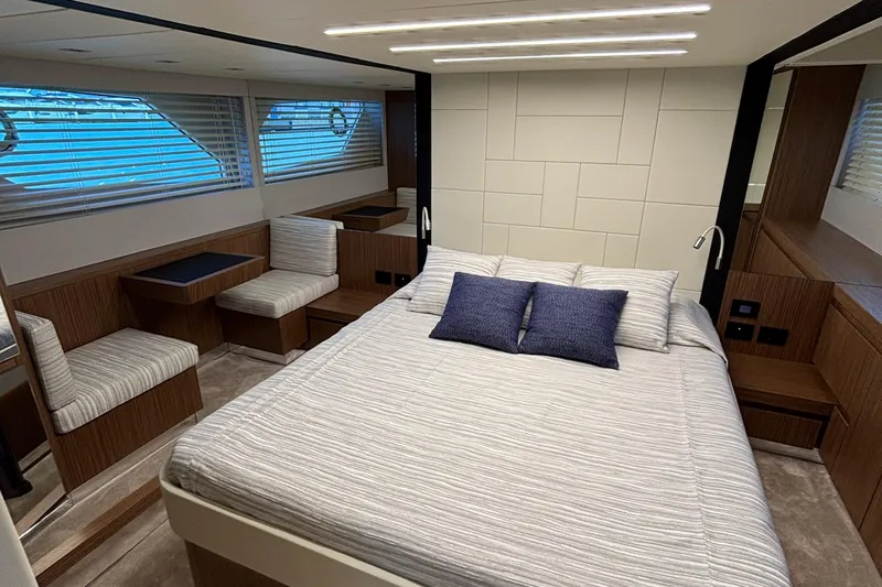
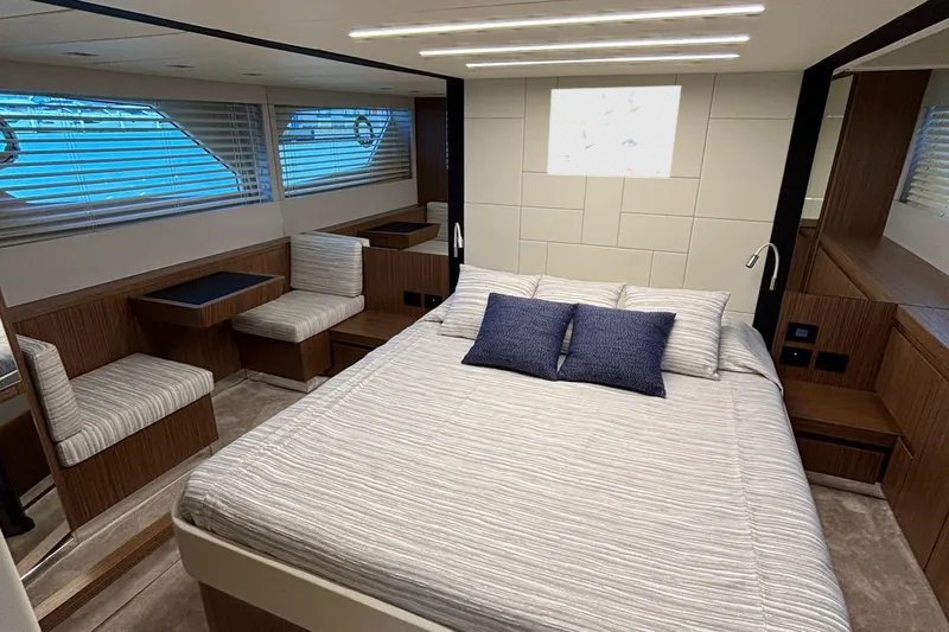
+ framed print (610, 133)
